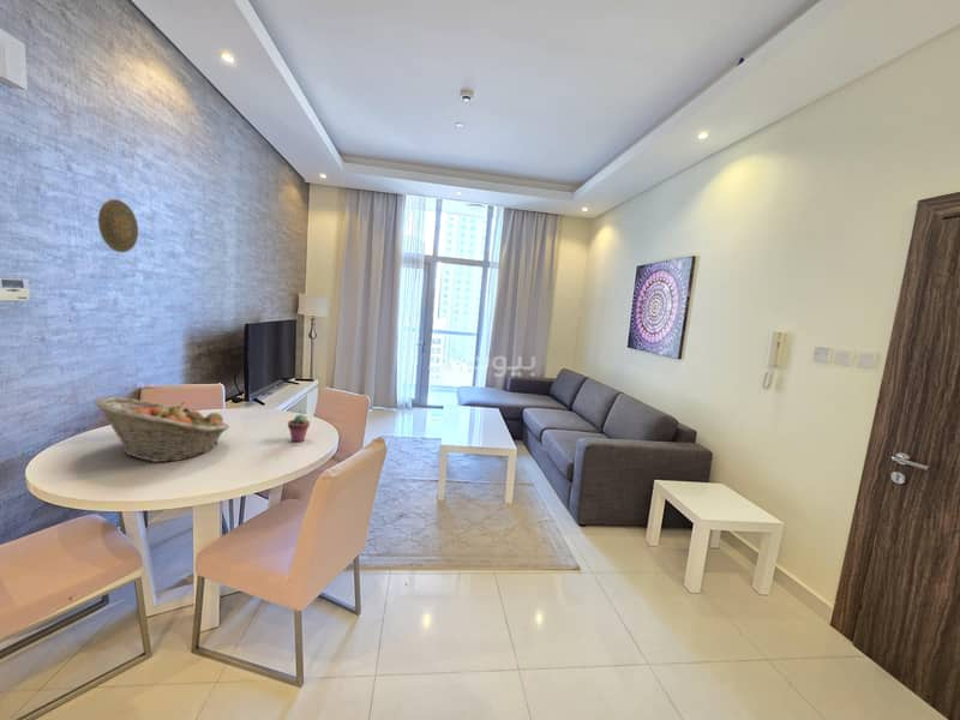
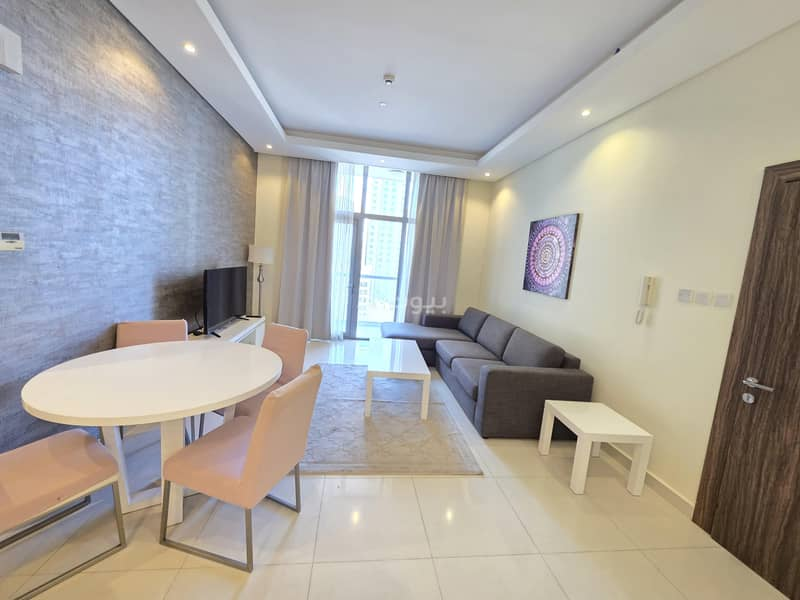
- fruit basket (164, 422)
- potted succulent (298, 426)
- decorative plate (121, 226)
